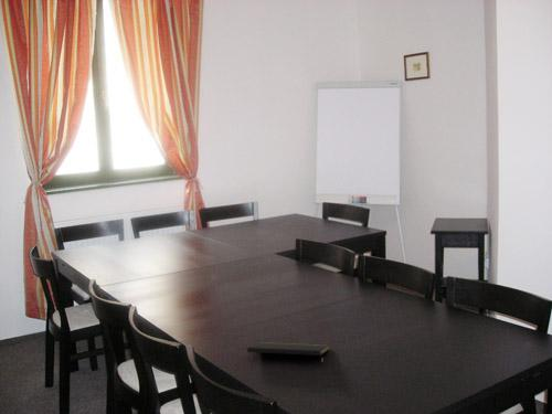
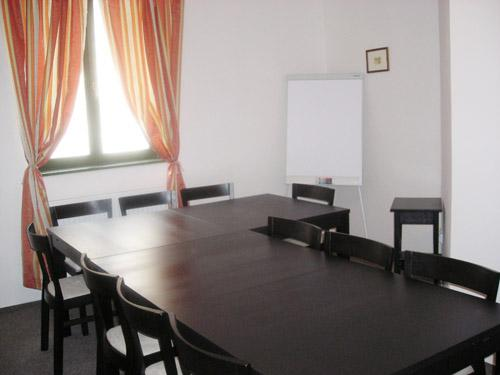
- notepad (289, 348)
